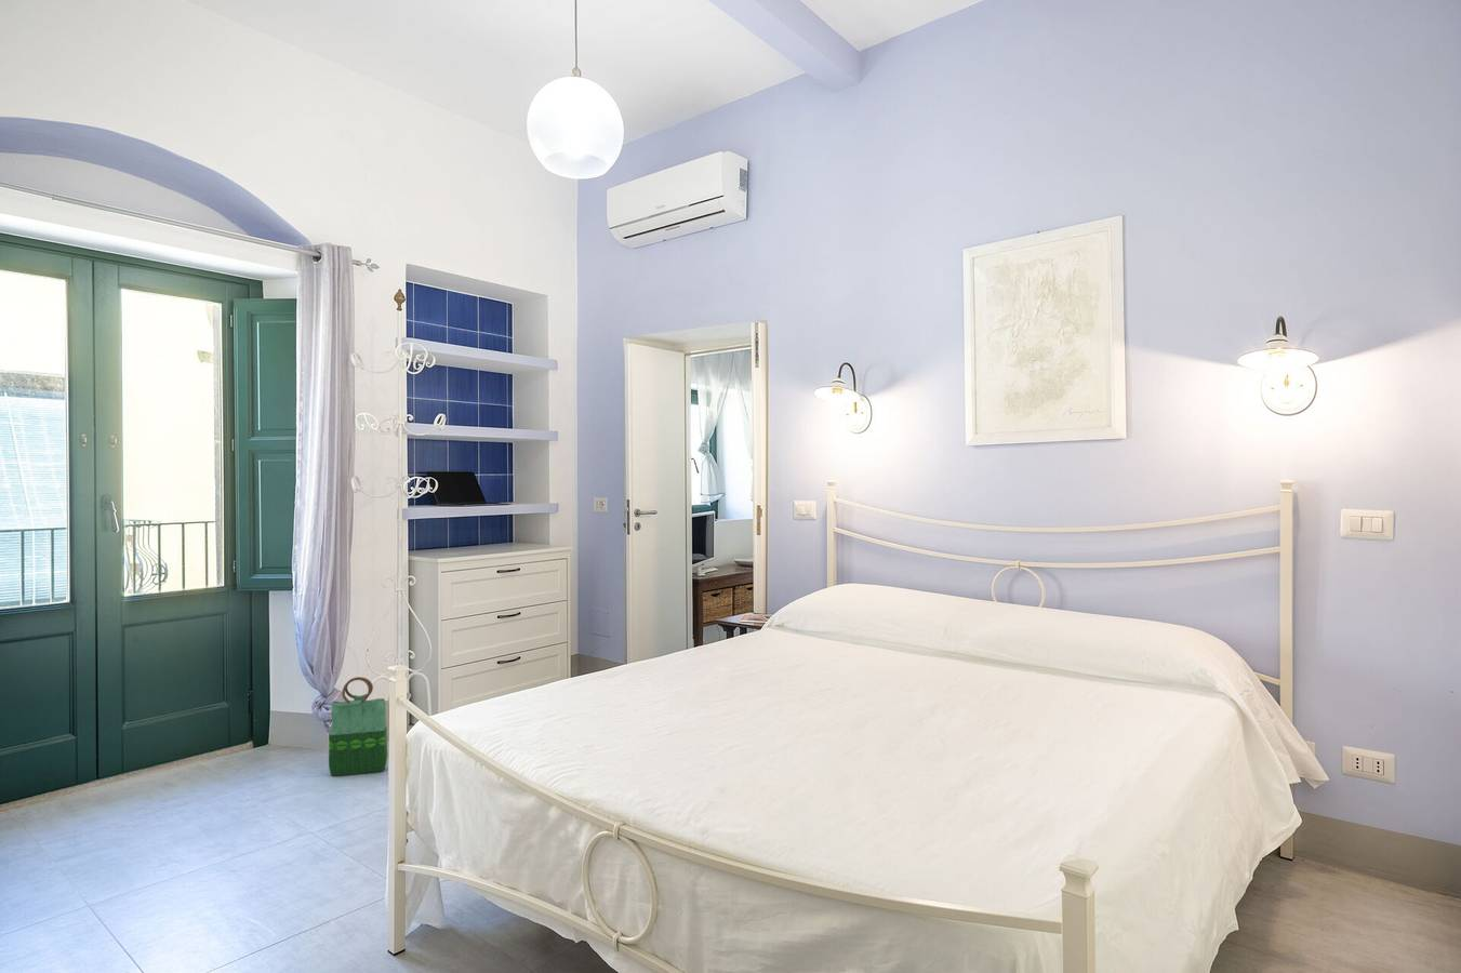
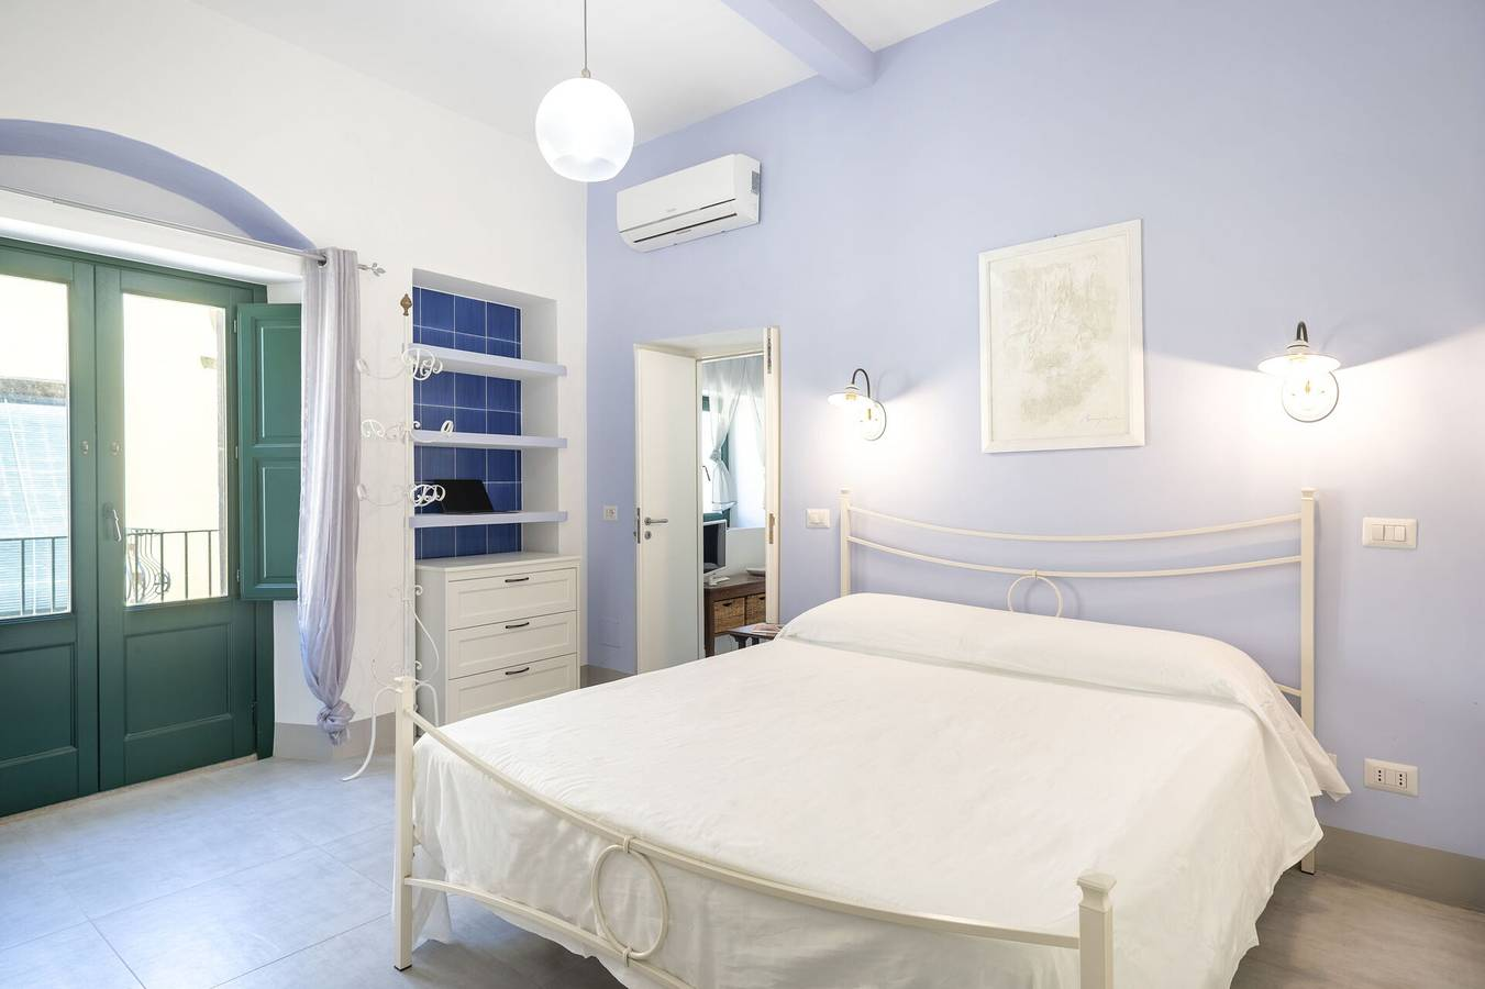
- tote bag (358, 723)
